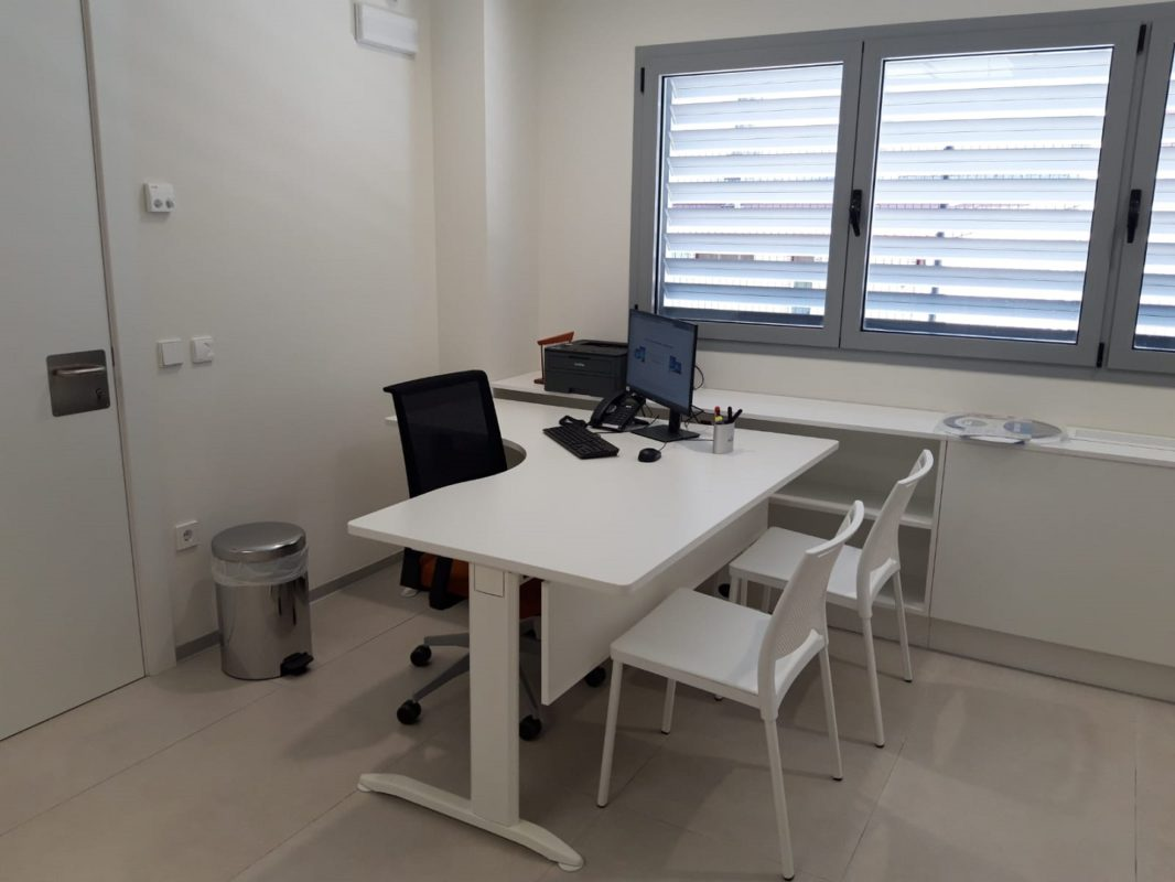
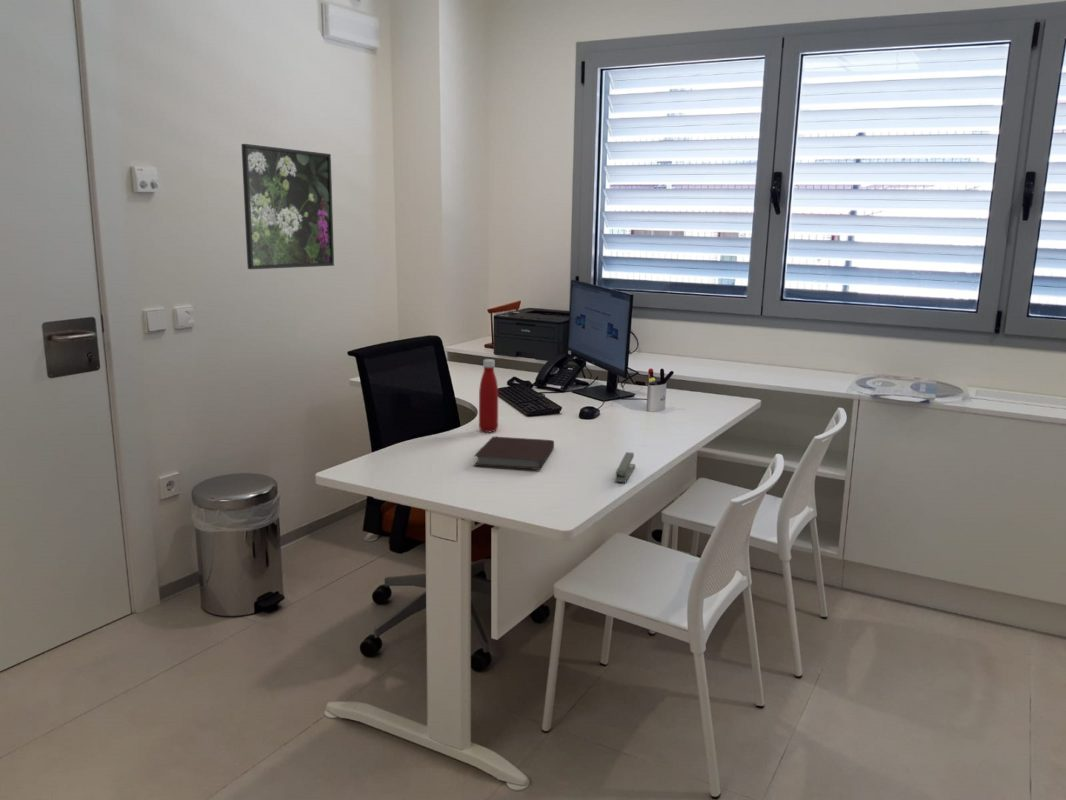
+ notebook (515, 452)
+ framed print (291, 209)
+ bottle (488, 395)
+ stapler (625, 465)
